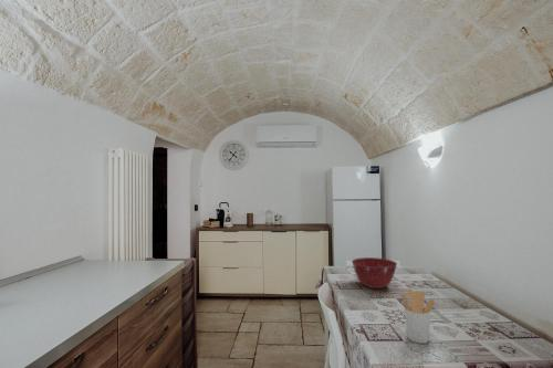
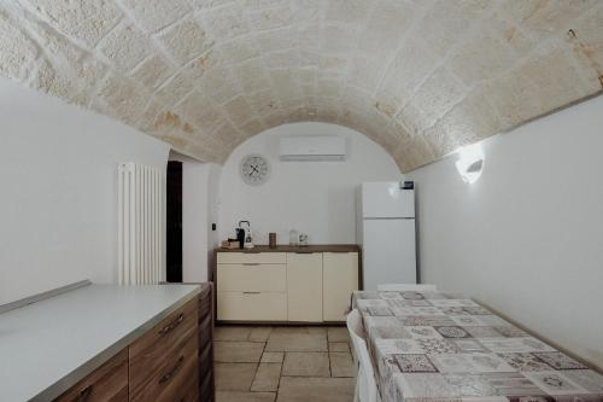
- mixing bowl (374, 273)
- utensil holder (416, 314)
